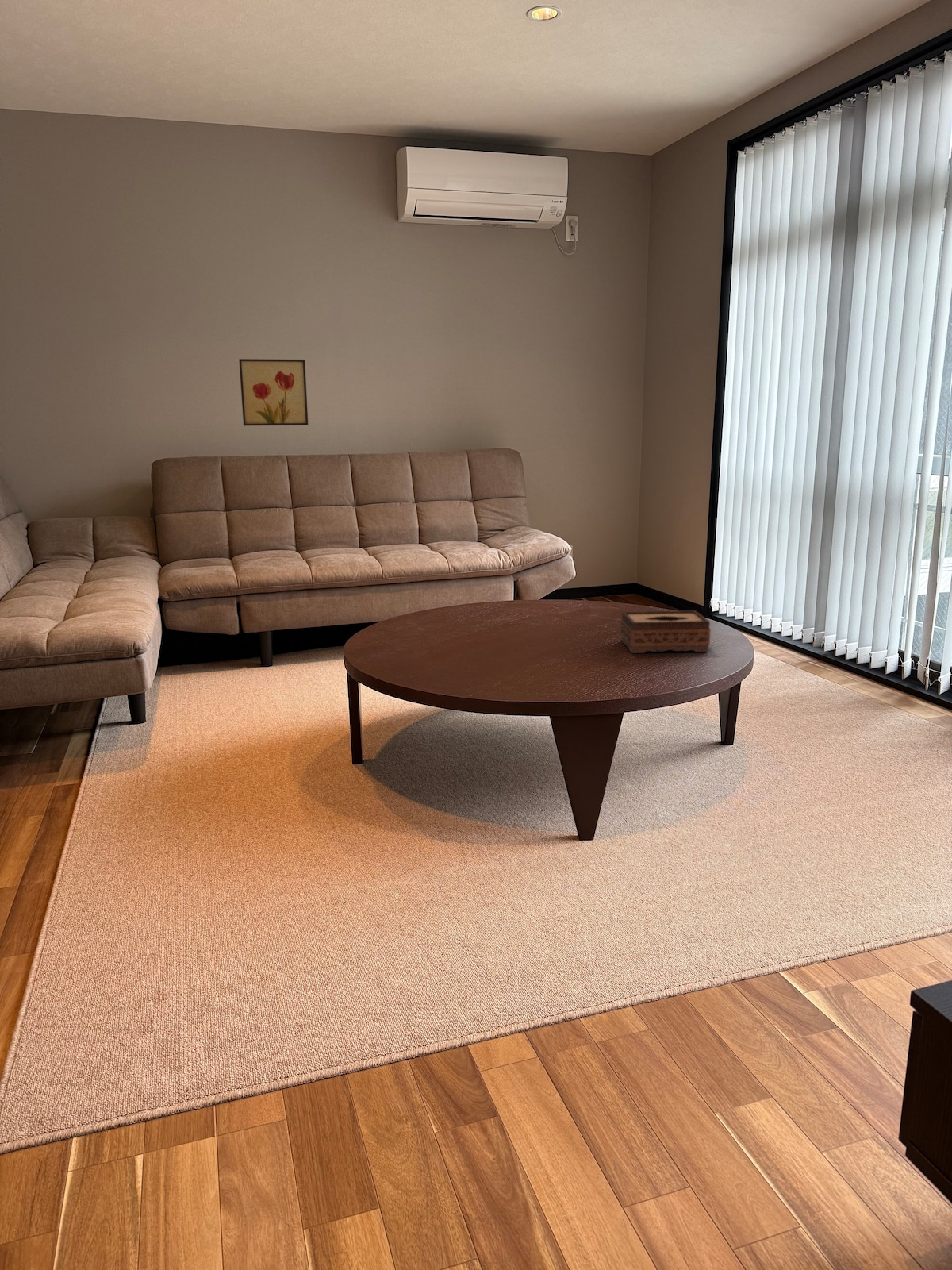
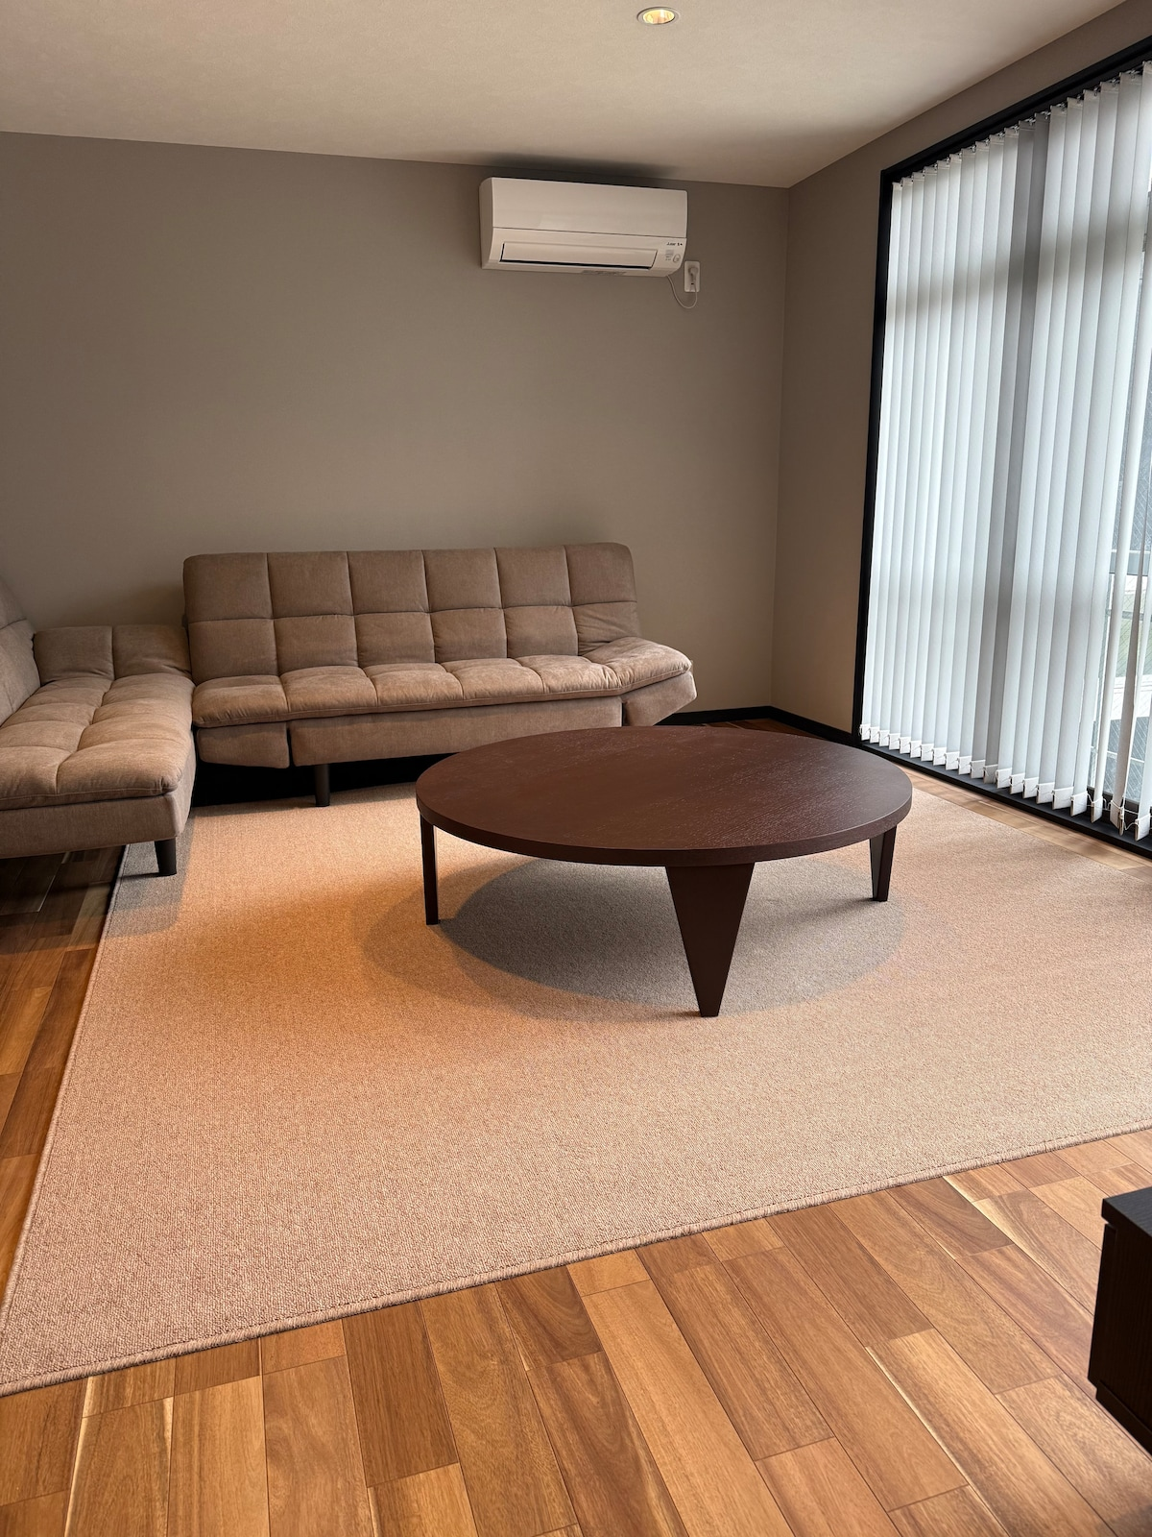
- wall art (274, 392)
- tissue box (664, 631)
